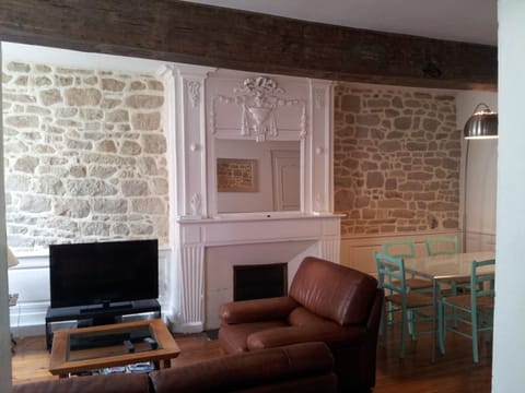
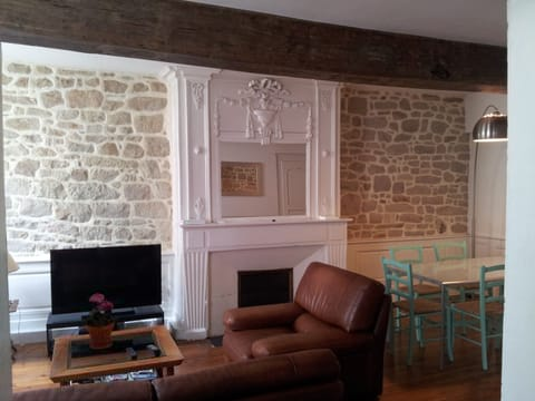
+ potted plant (100, 320)
